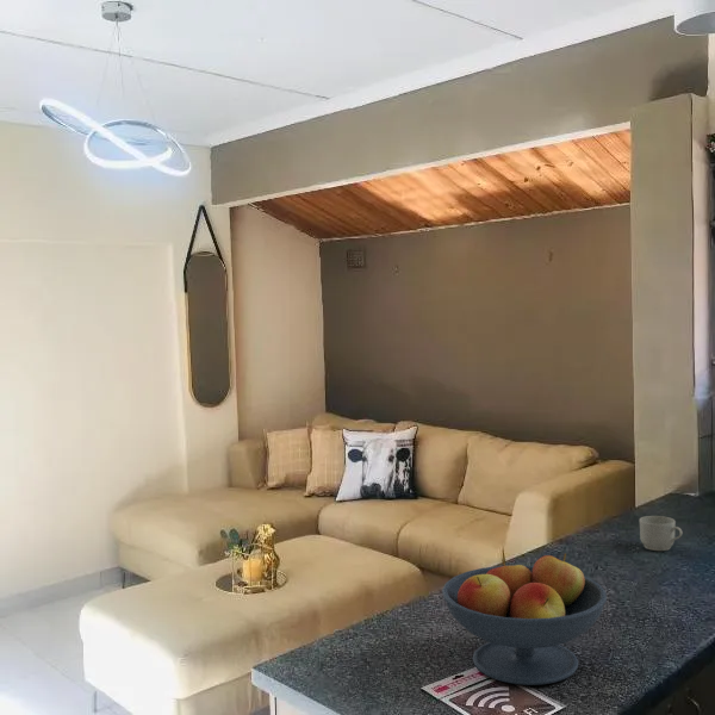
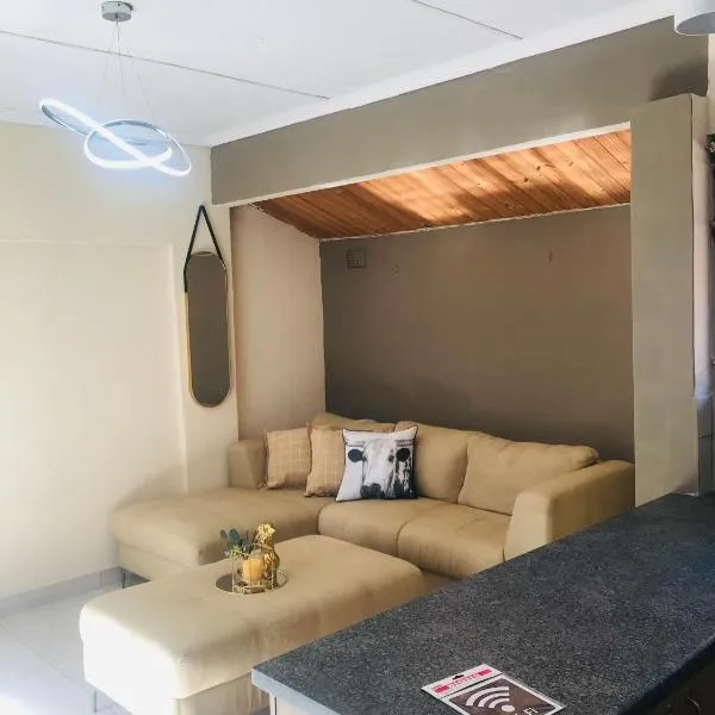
- mug (661, 534)
- fruit bowl (523, 613)
